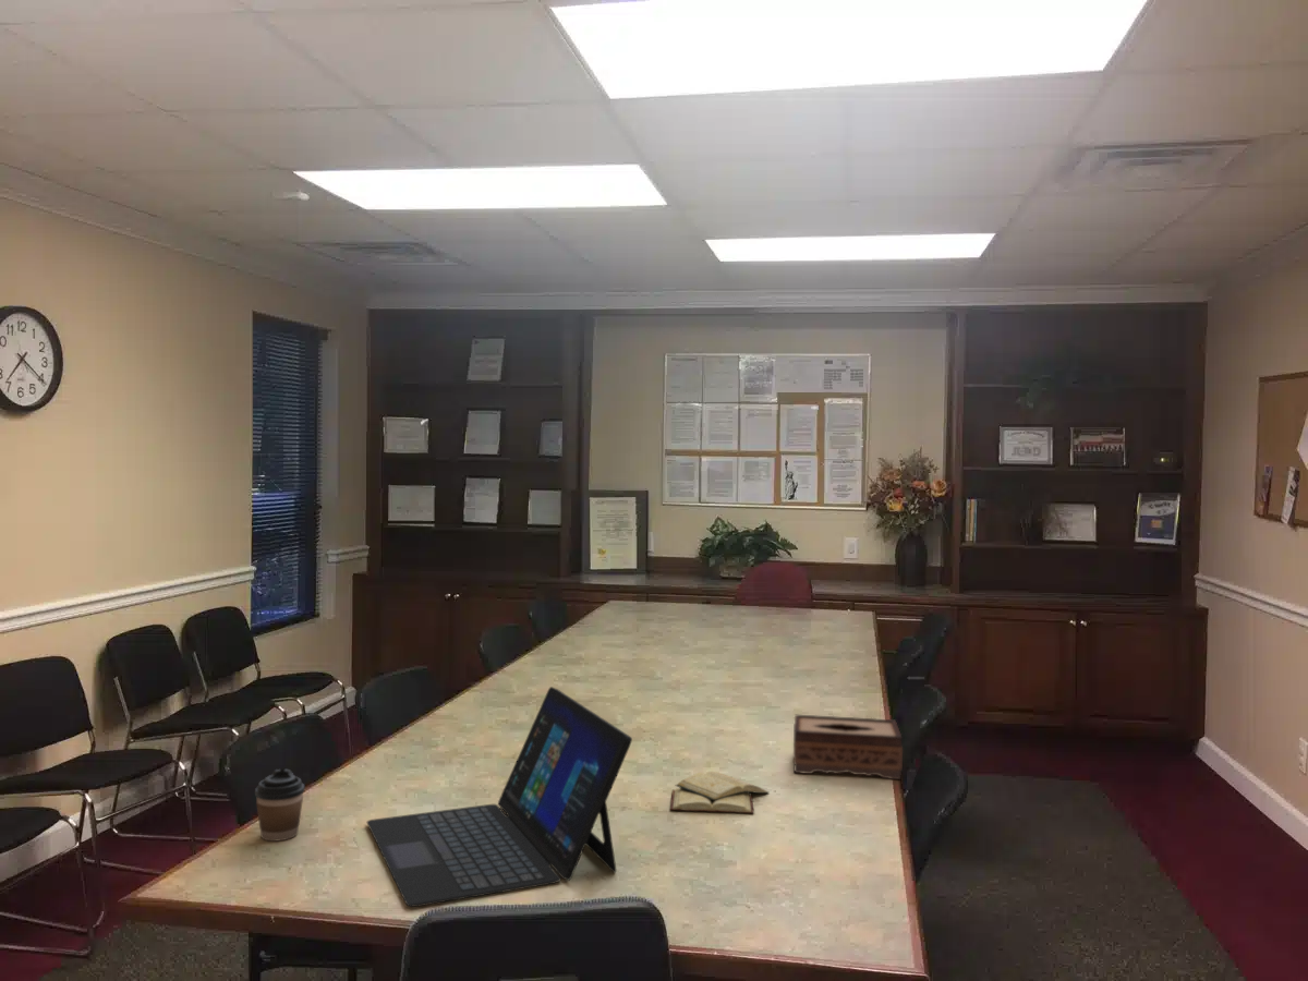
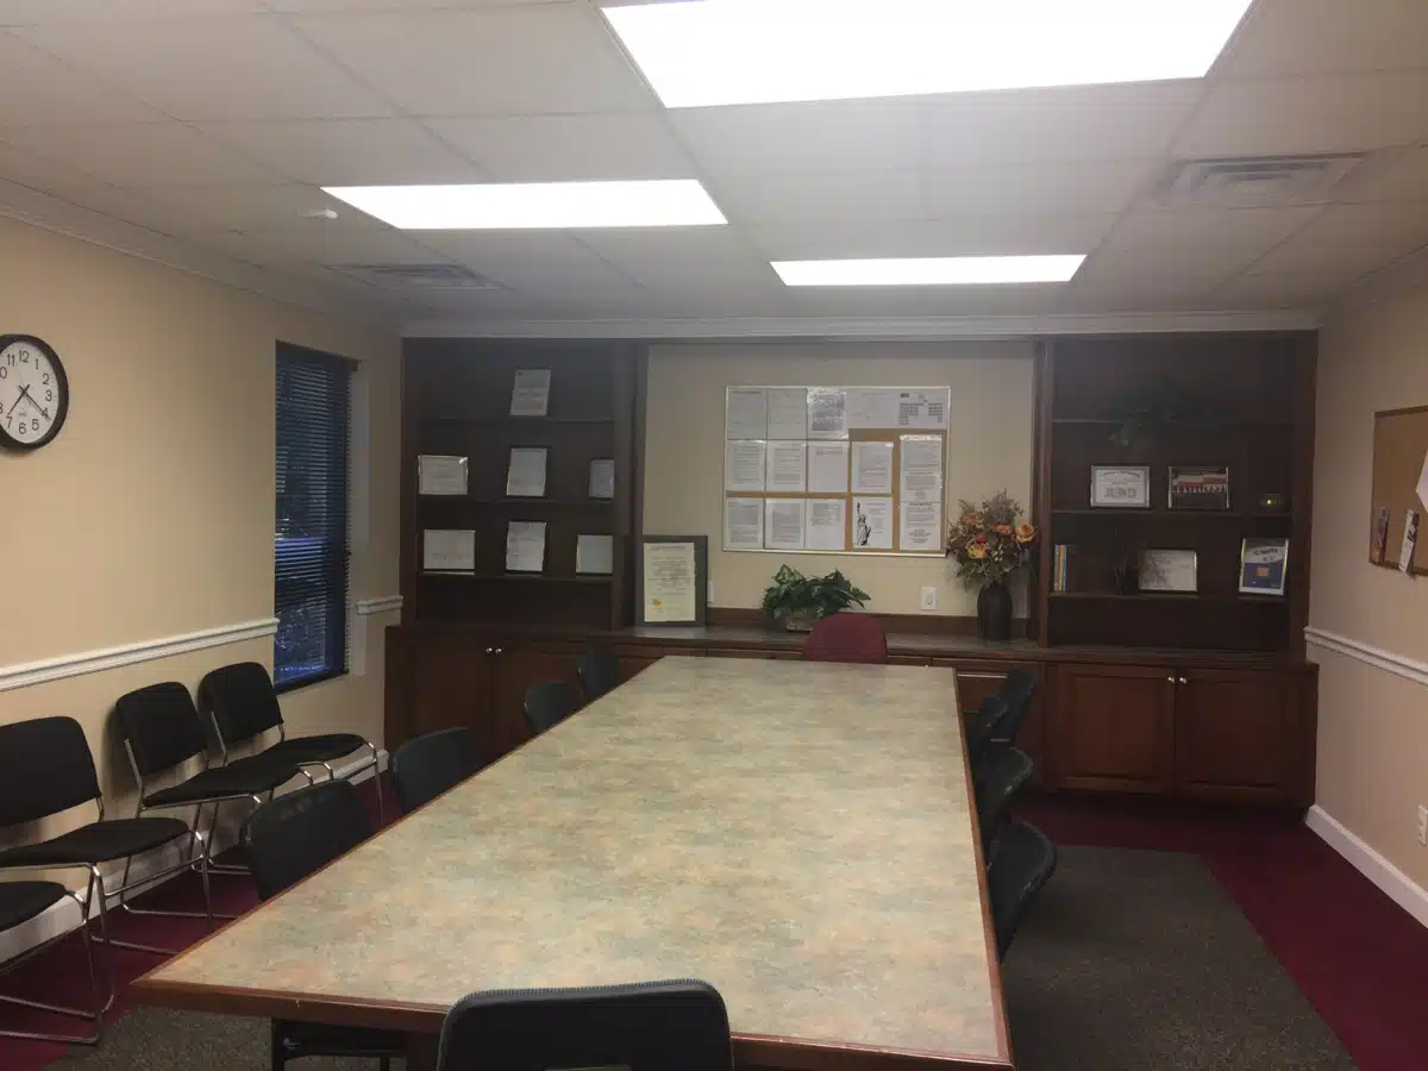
- laptop (504, 788)
- tissue box (846, 746)
- coffee cup (279, 803)
- diary (717, 787)
